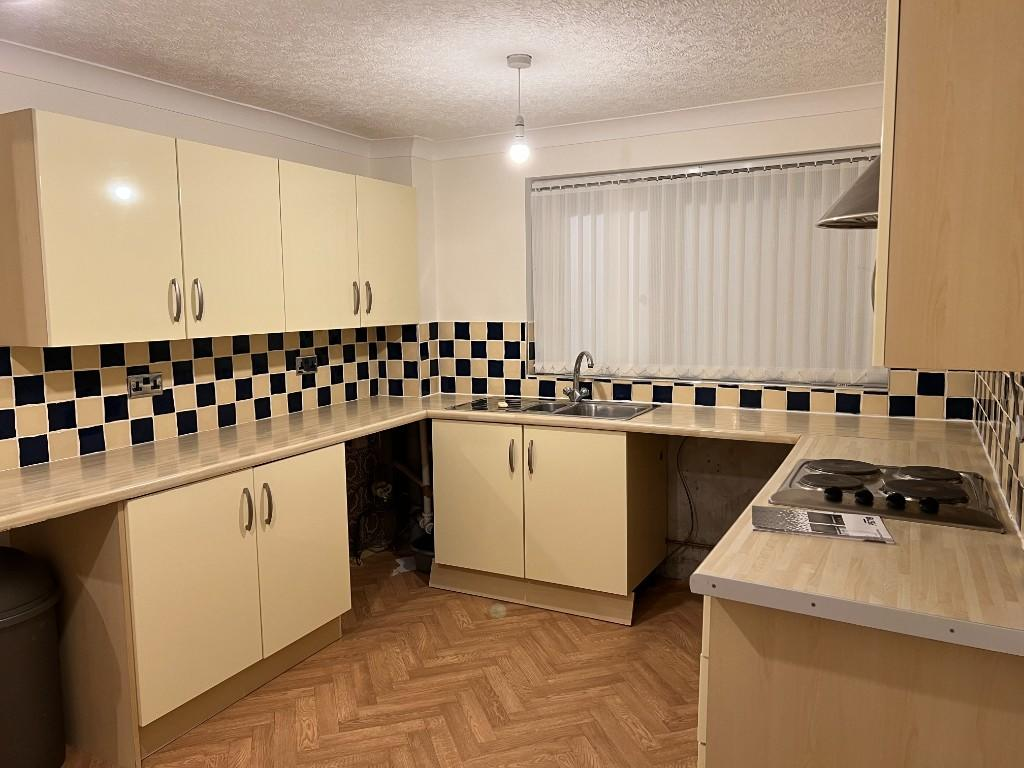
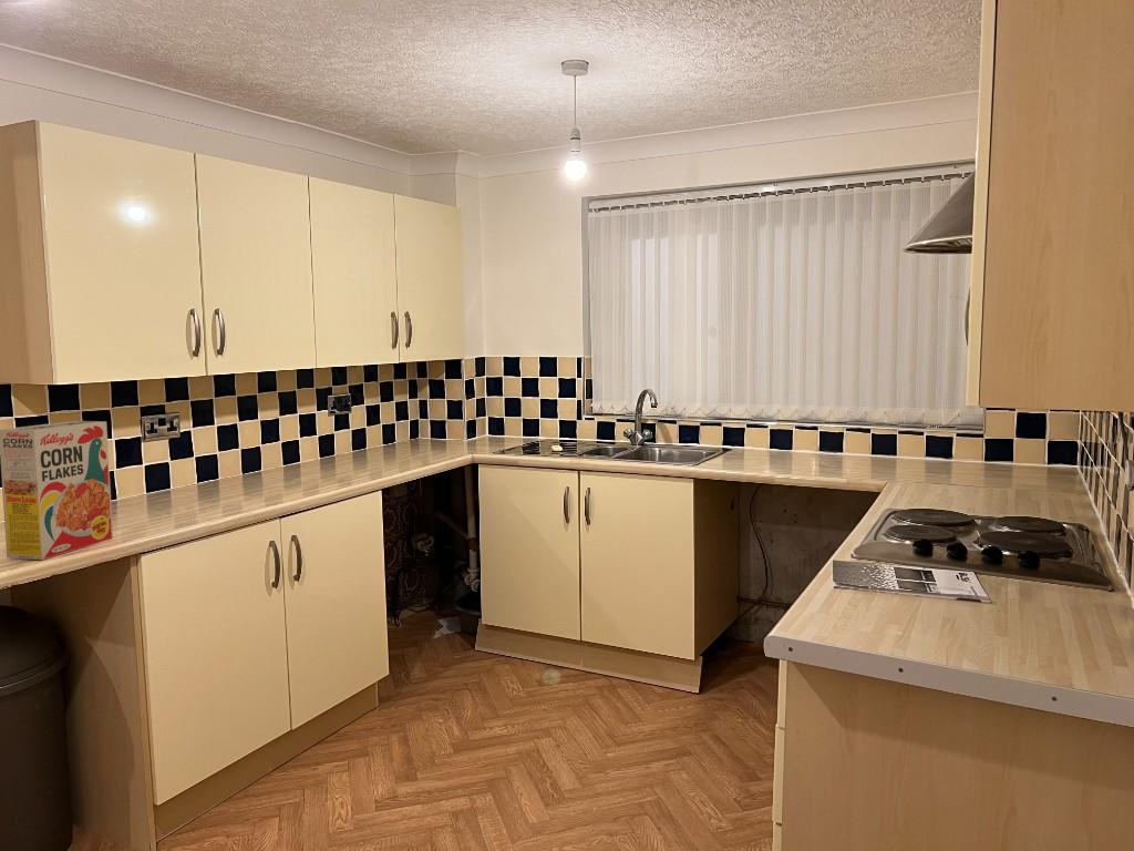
+ cereal box (59, 486)
